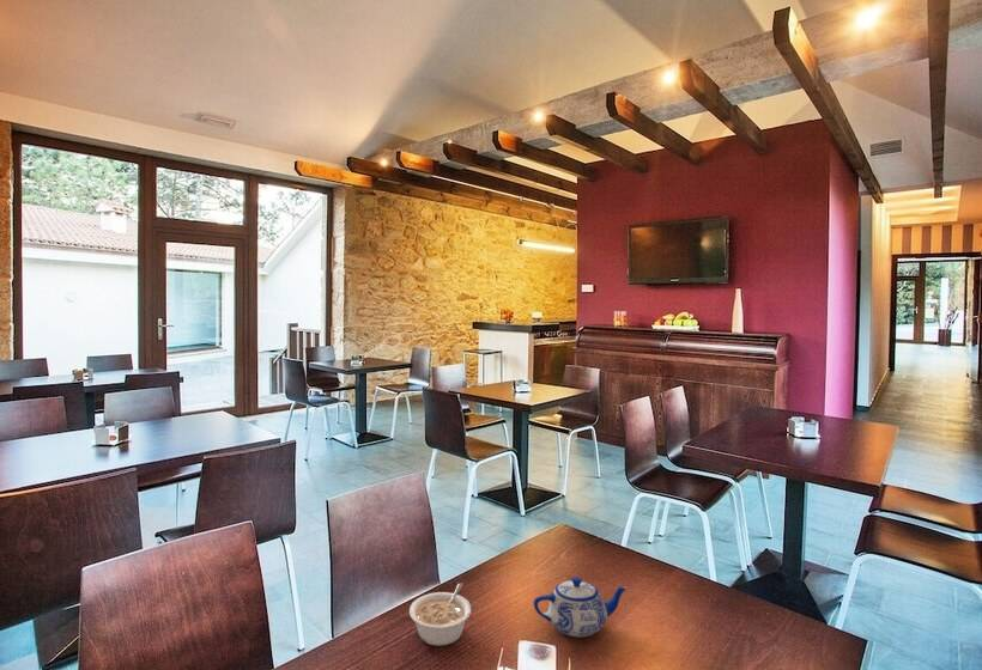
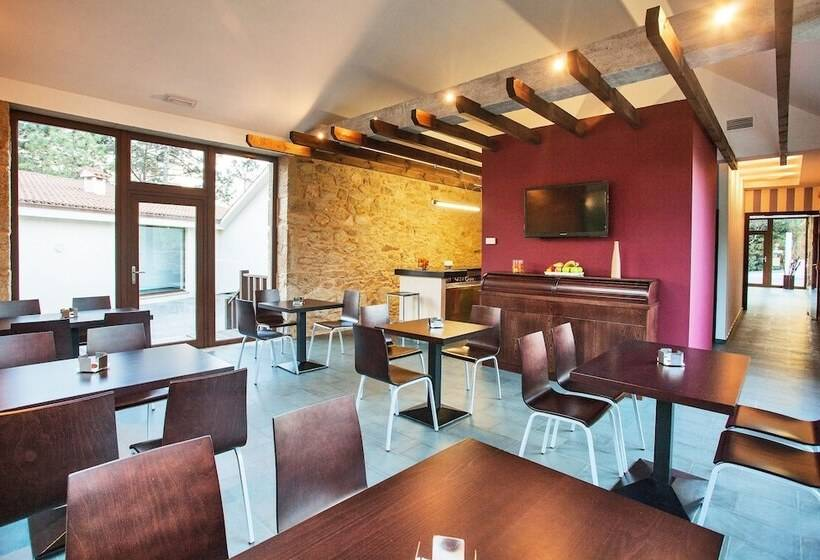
- legume (440, 616)
- teapot (581, 602)
